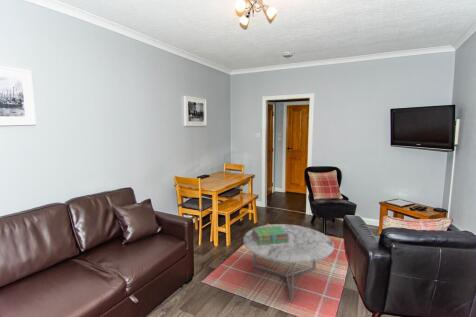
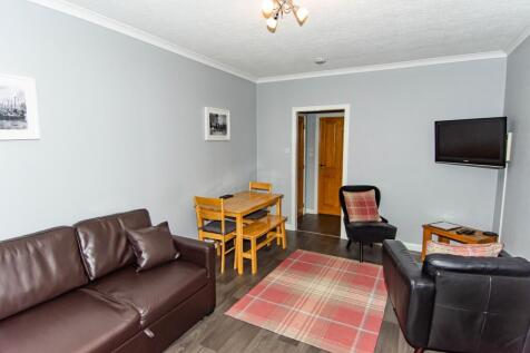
- coffee table (286, 258)
- stack of books (269, 234)
